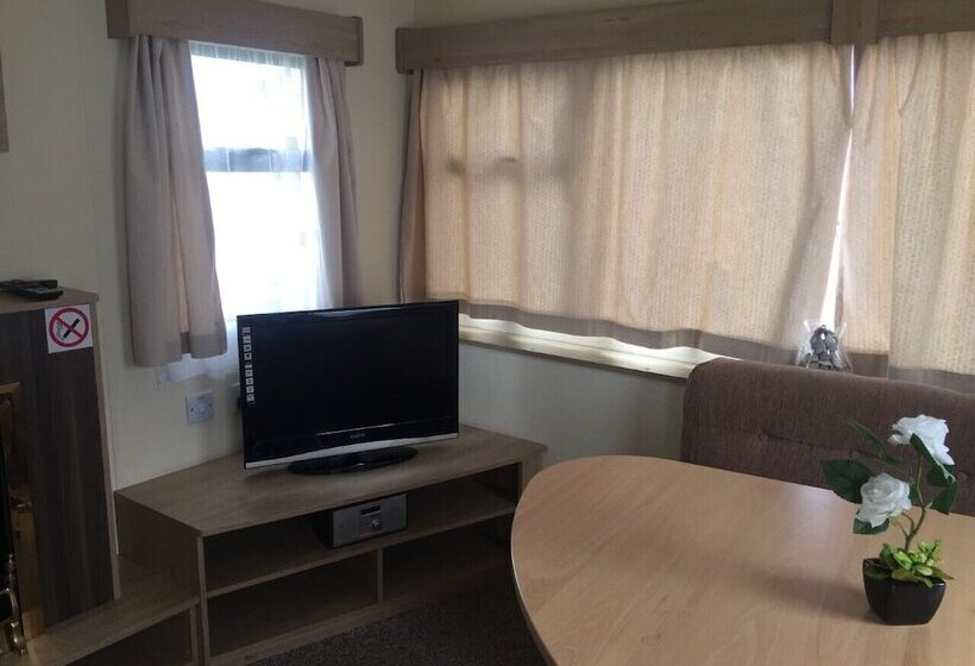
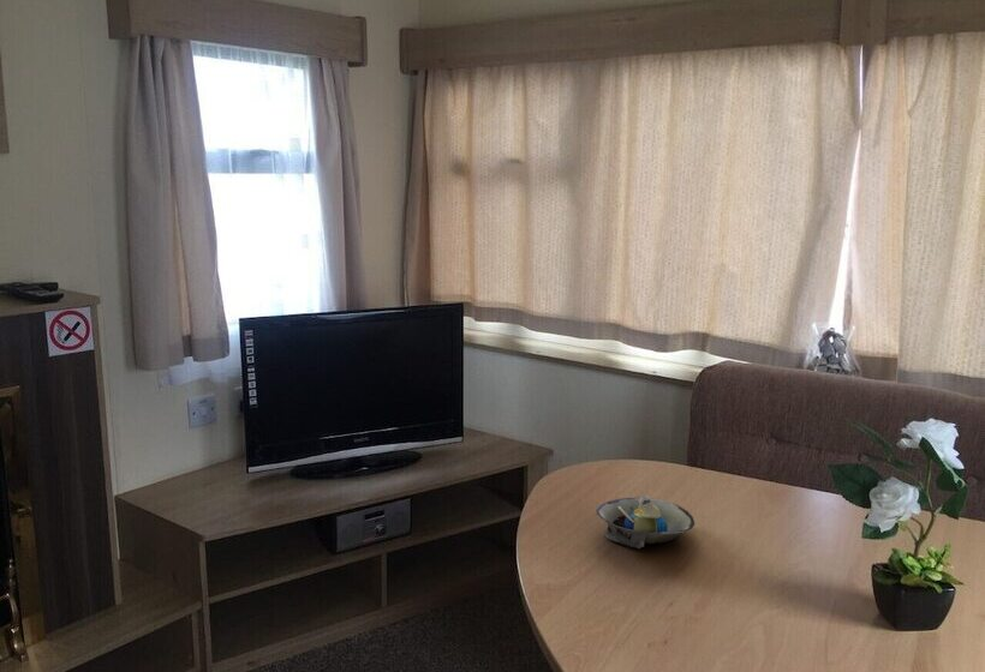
+ decorative bowl (644, 517)
